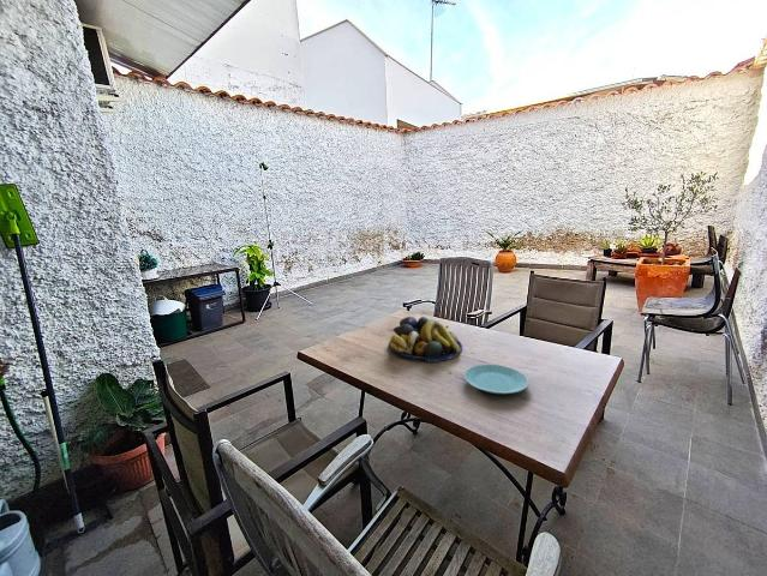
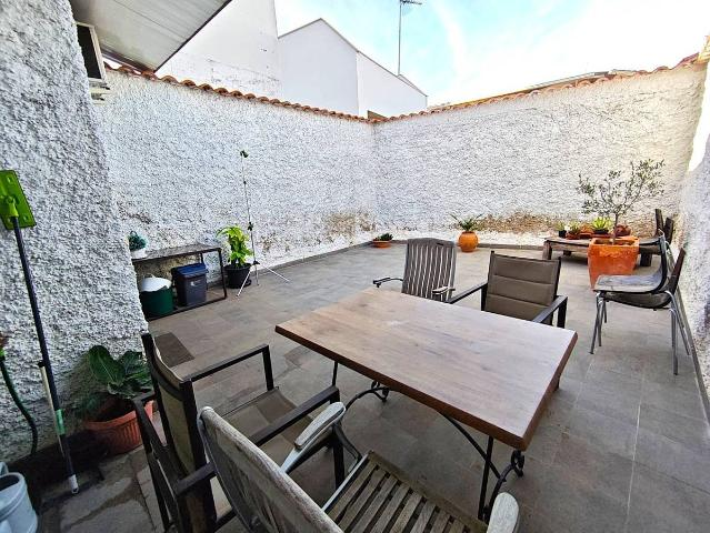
- fruit bowl (425, 332)
- plate (495, 379)
